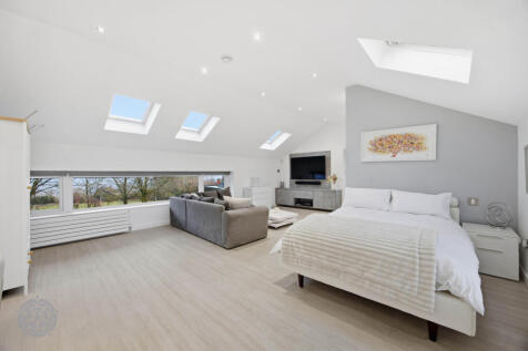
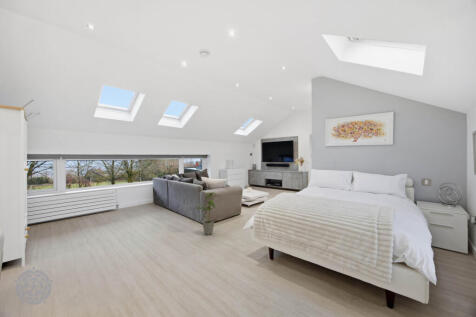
+ house plant (209, 212)
